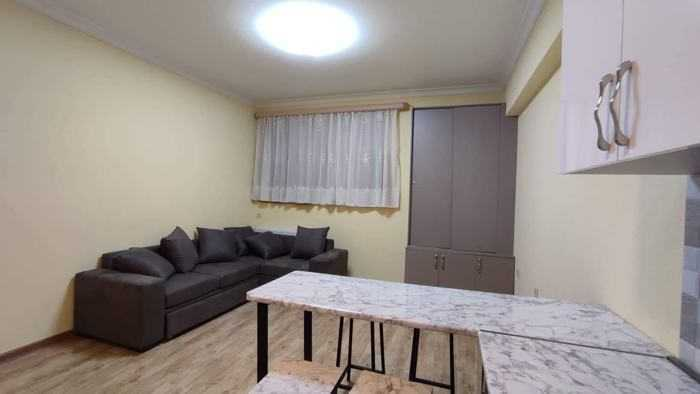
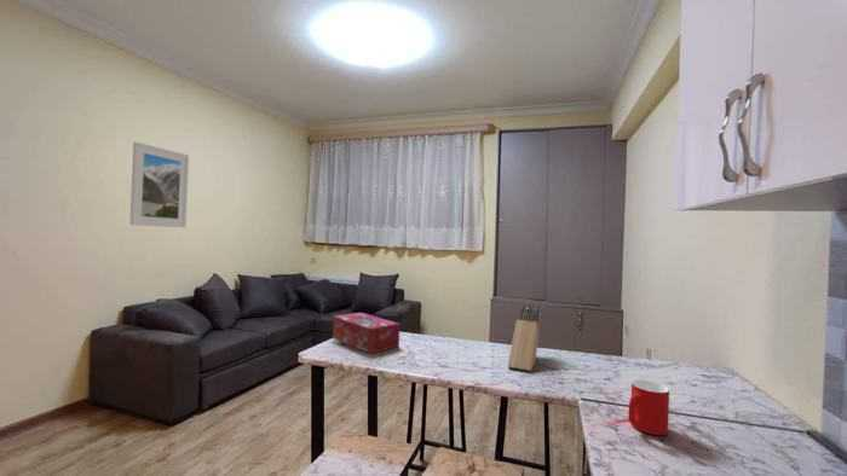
+ cup (645, 407)
+ tissue box (364, 331)
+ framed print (161, 187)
+ knife block (525, 335)
